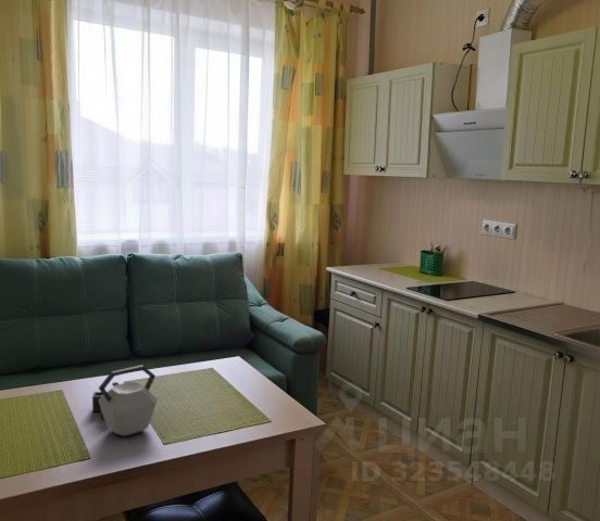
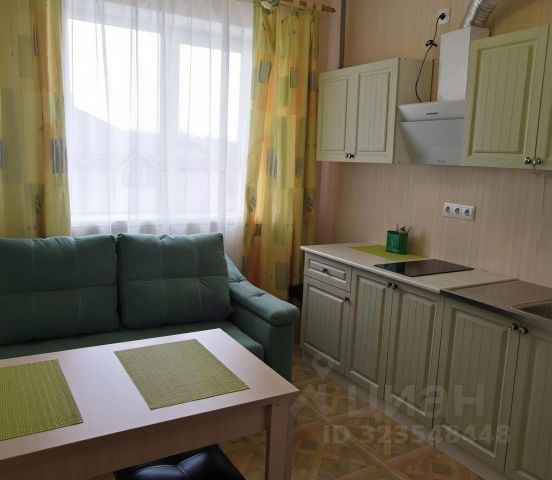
- kettle (116, 392)
